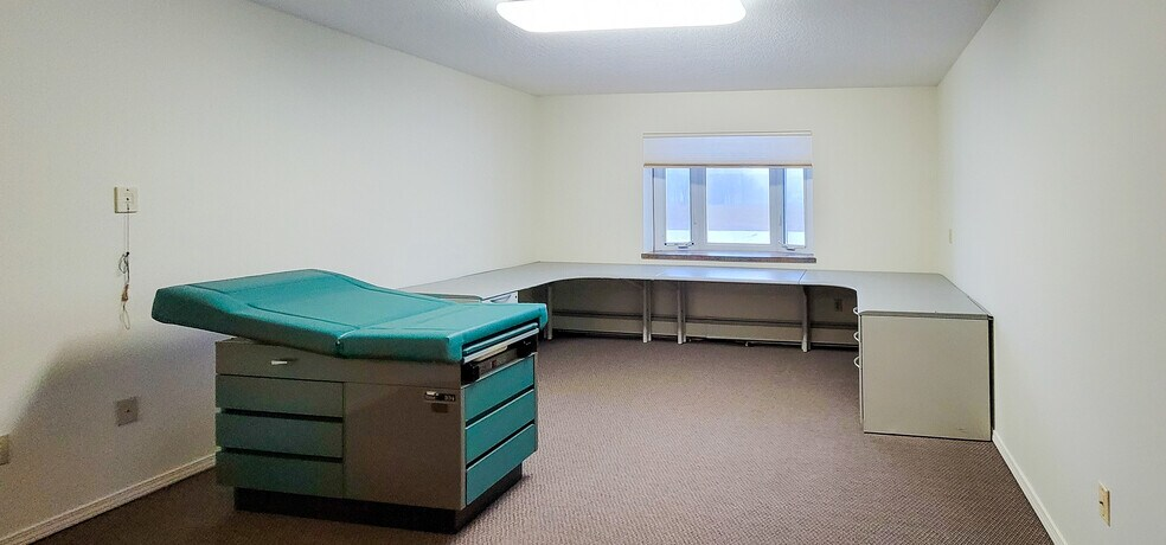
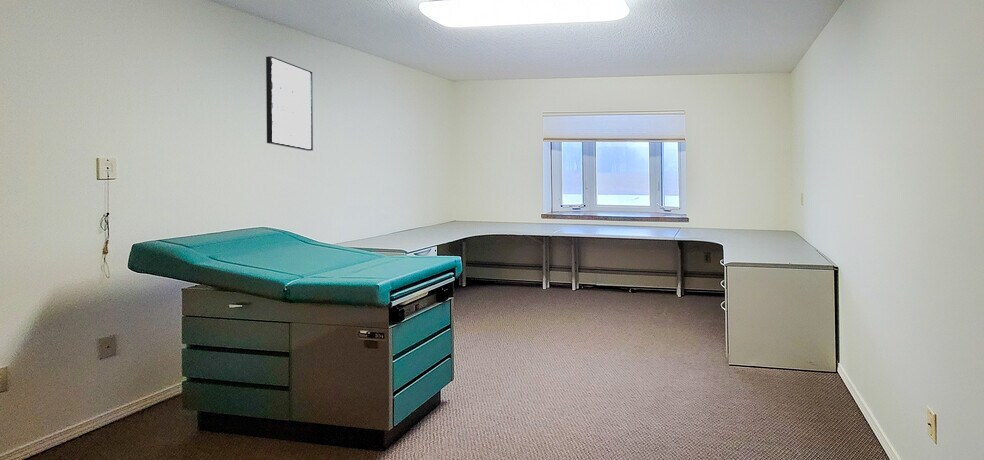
+ wall art (290, 105)
